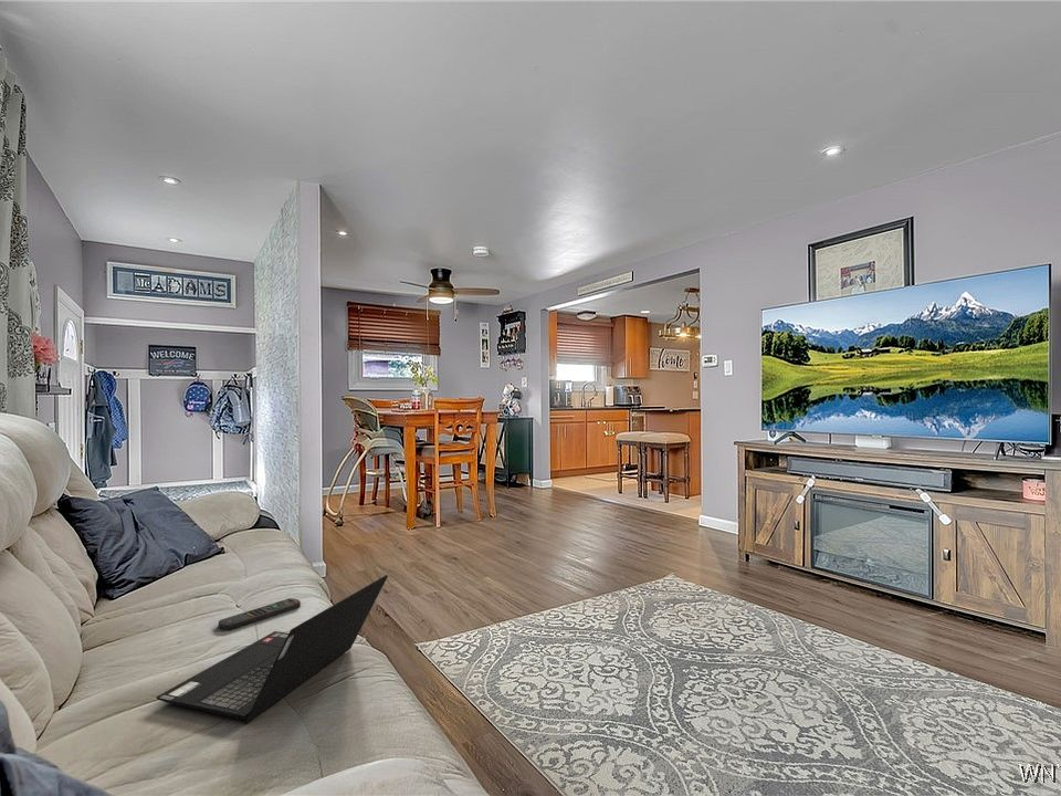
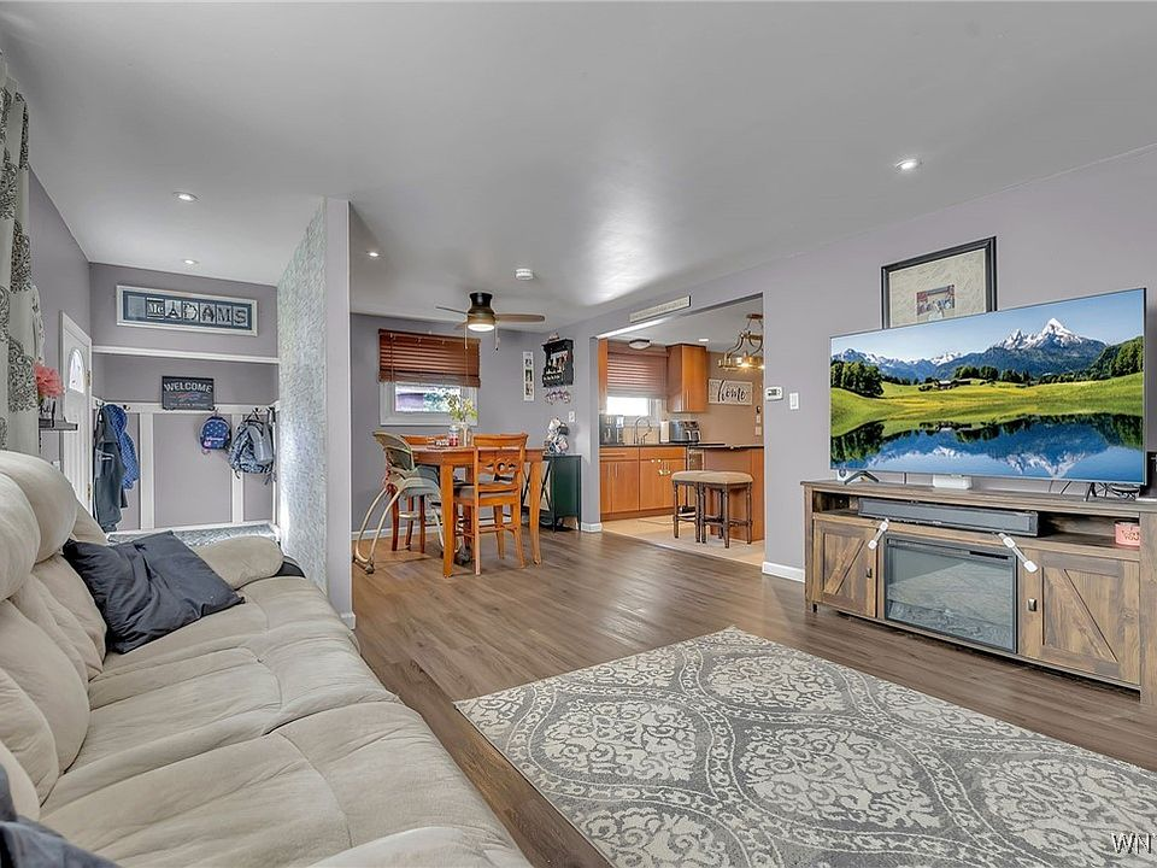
- remote control (261, 612)
- laptop computer (282, 633)
